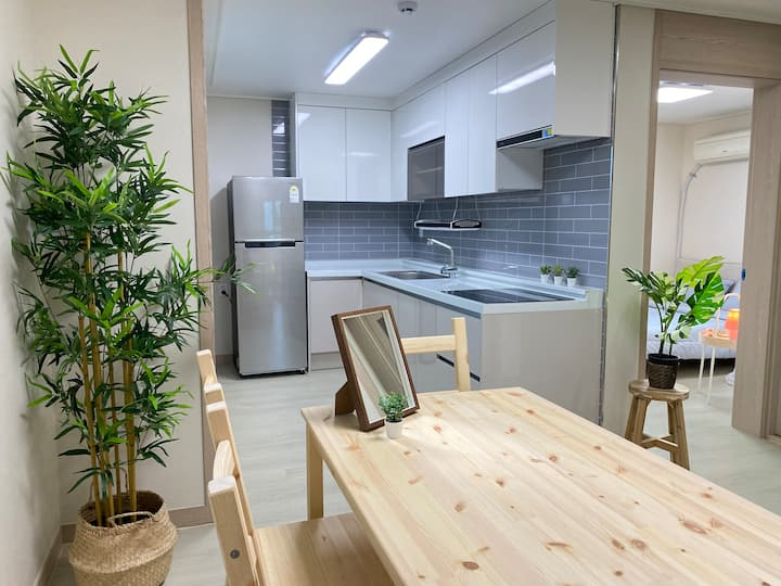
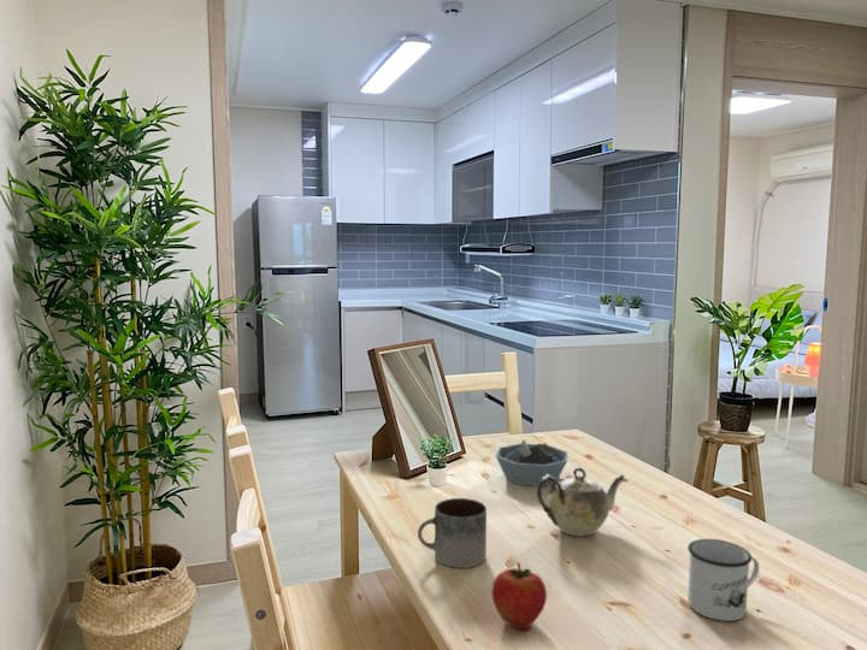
+ mug (725, 578)
+ mug (453, 533)
+ bowl (531, 457)
+ teapot (583, 497)
+ apple (518, 592)
